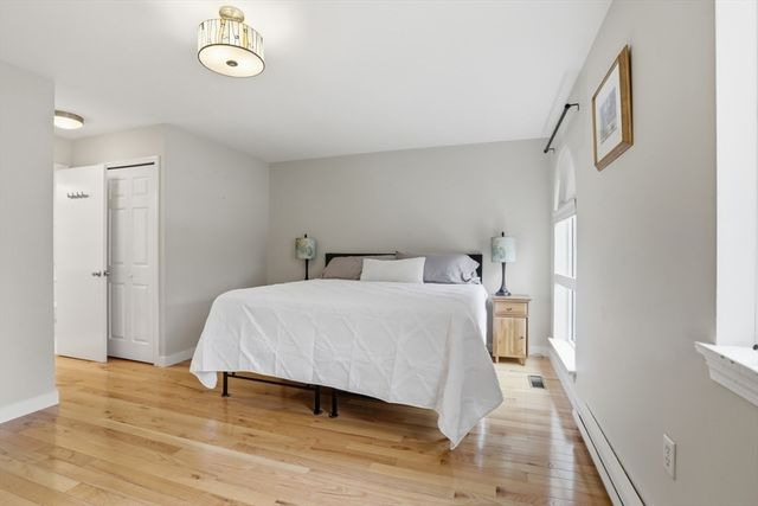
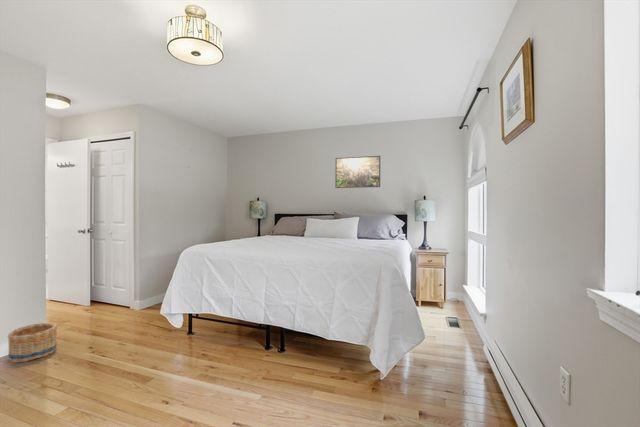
+ basket (33, 341)
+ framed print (357, 172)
